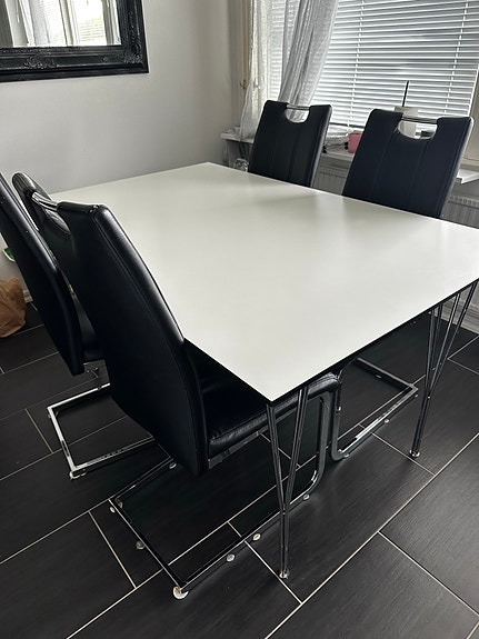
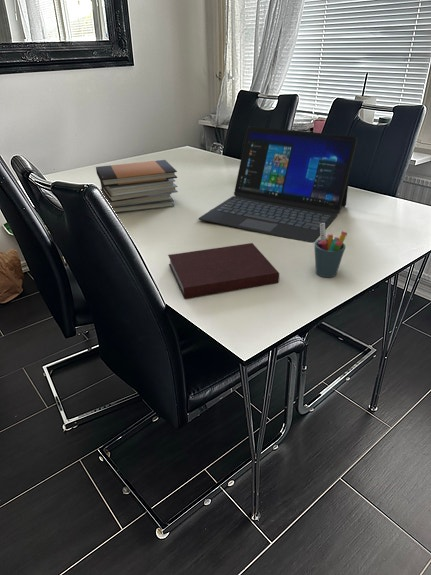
+ book stack (137, 186)
+ notebook (221, 268)
+ pen holder (329, 251)
+ laptop (277, 178)
